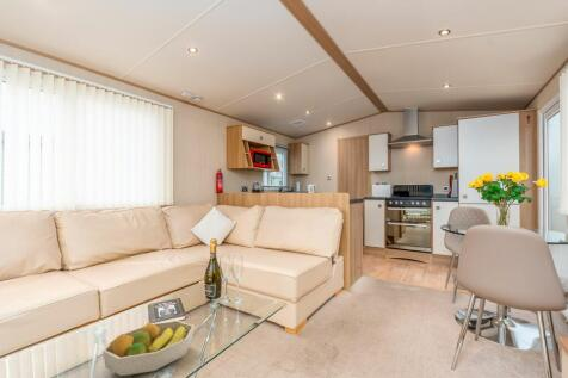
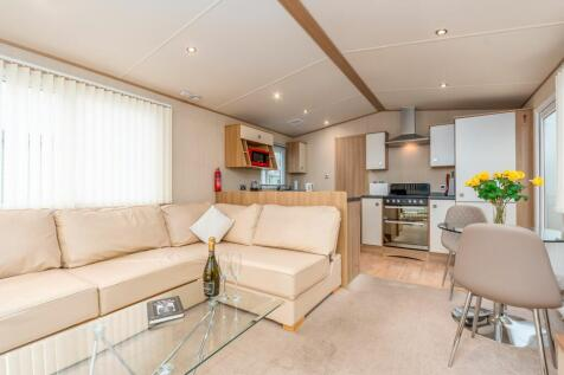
- fruit bowl (152, 342)
